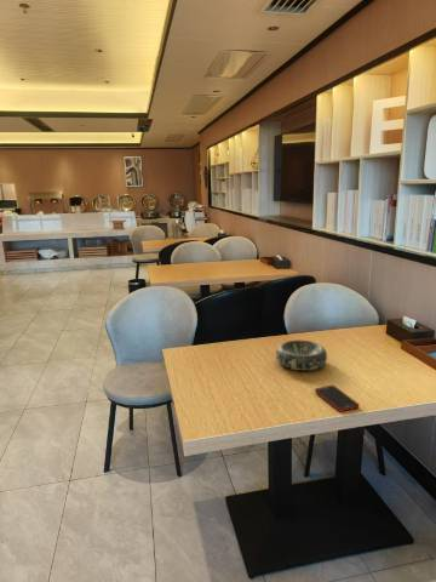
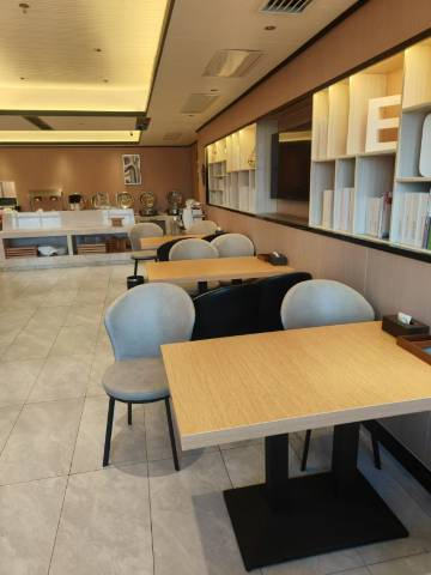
- decorative bowl (300, 354)
- cell phone (335, 398)
